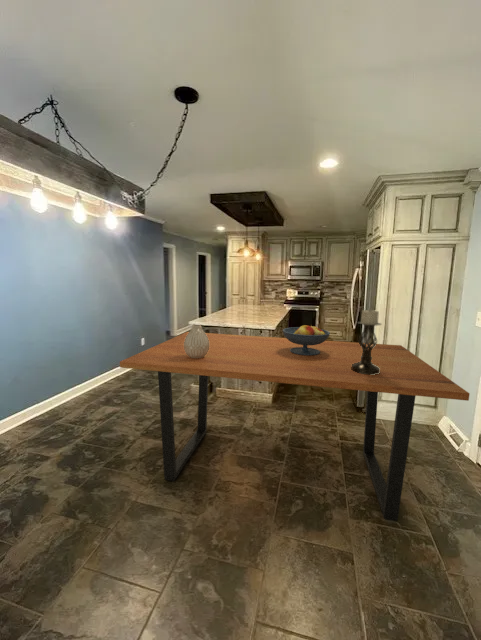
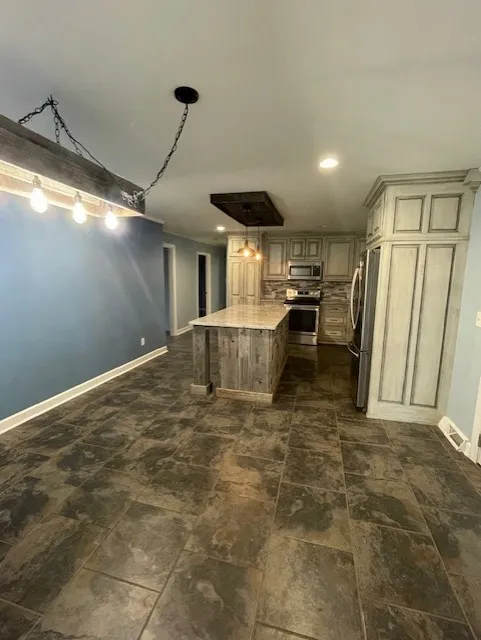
- vase (196, 340)
- candle holder (368, 339)
- fruit bowl (305, 337)
- dining table (278, 382)
